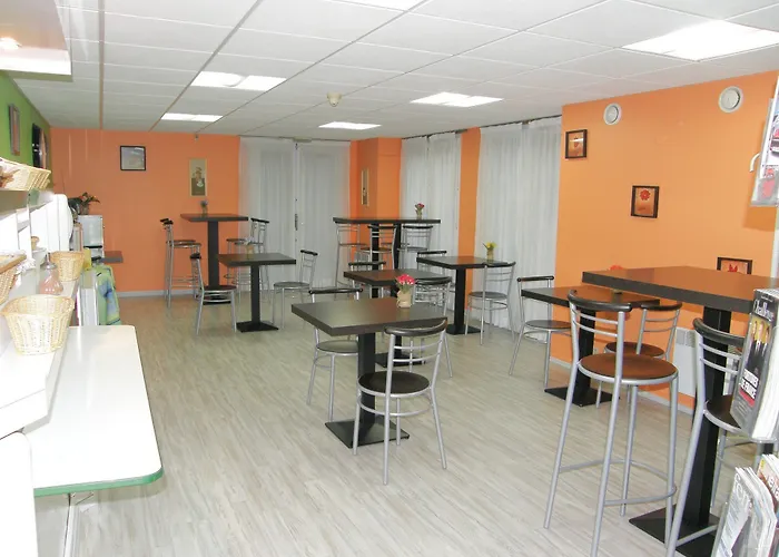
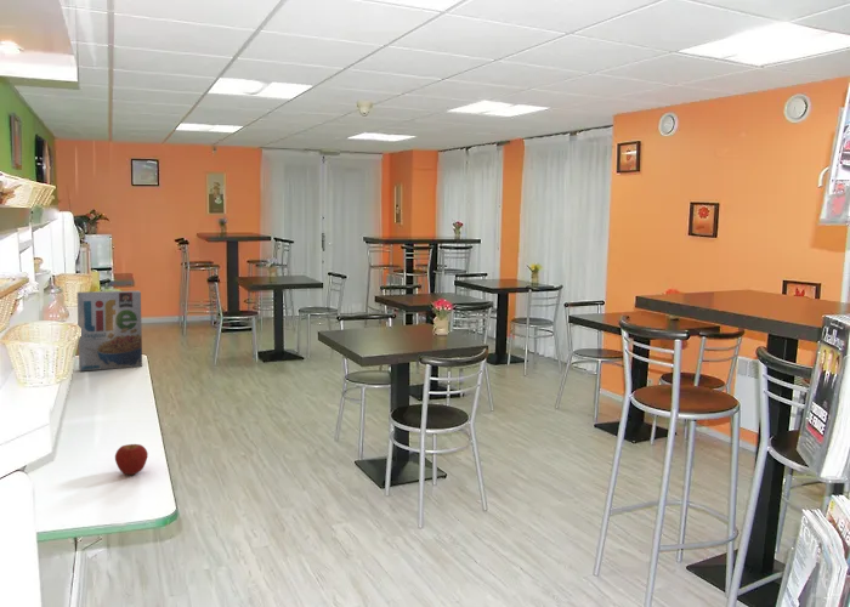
+ apple (131, 458)
+ cereal box (109, 329)
